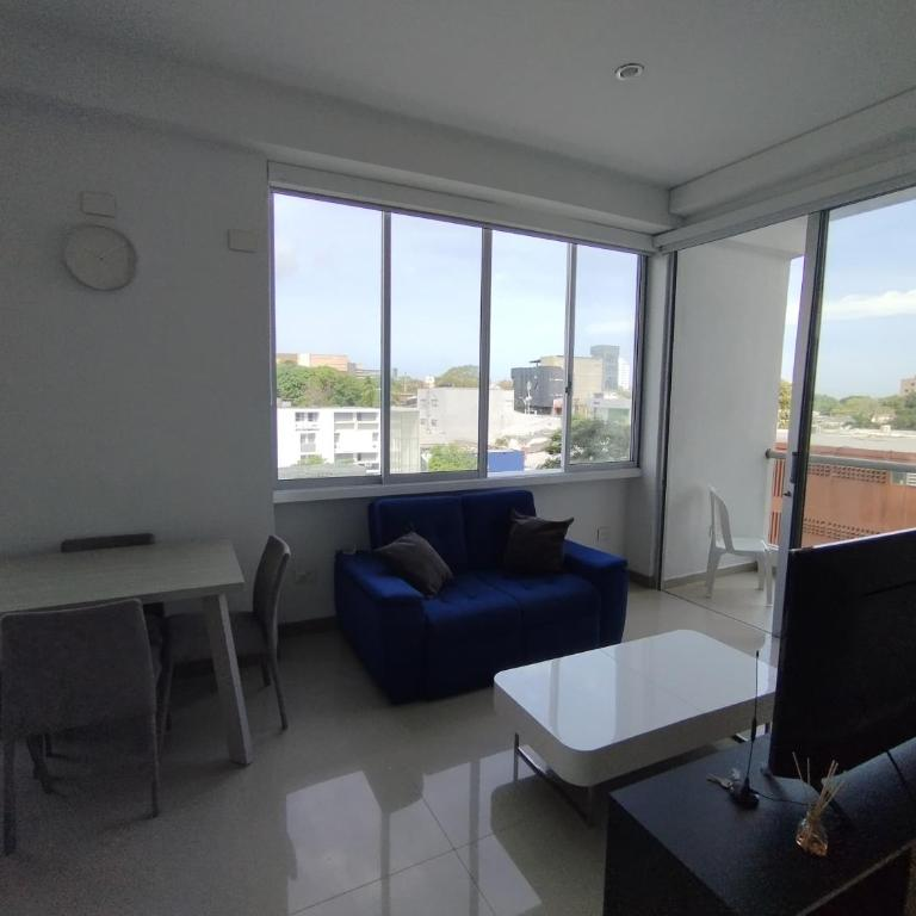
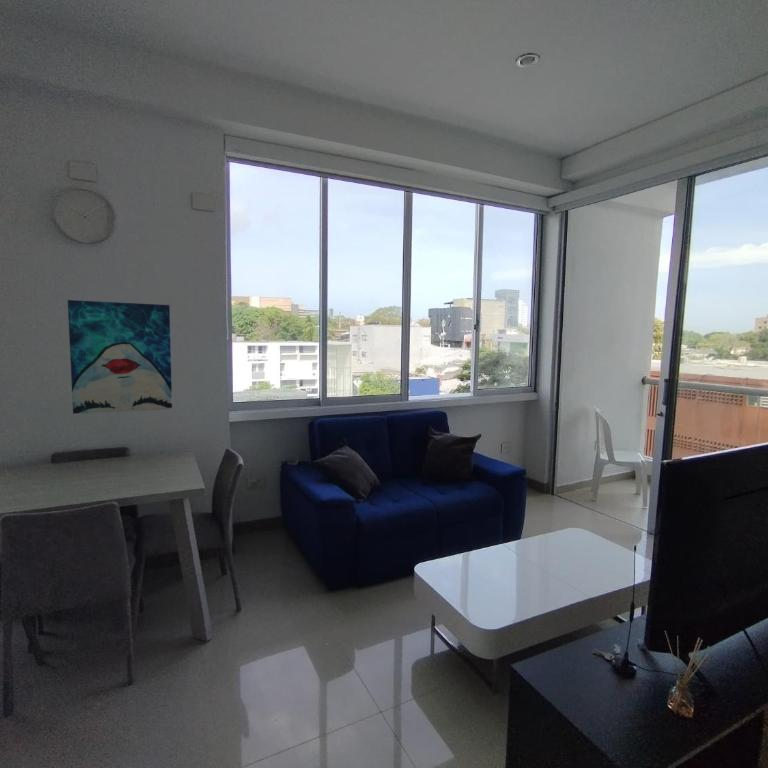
+ wall art (123, 357)
